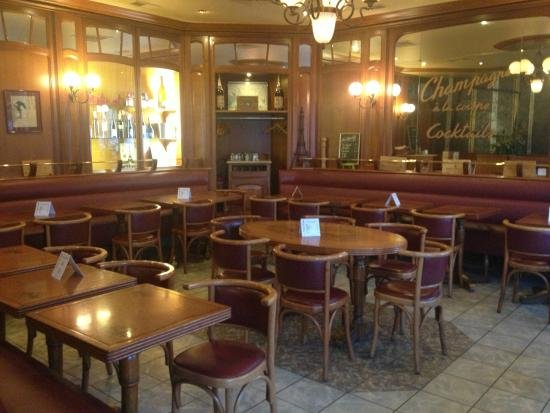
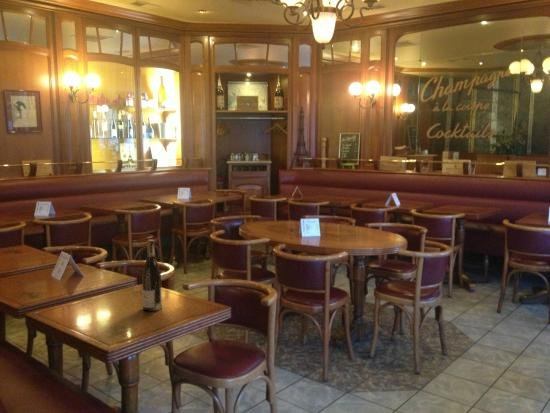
+ wine bottle (151, 274)
